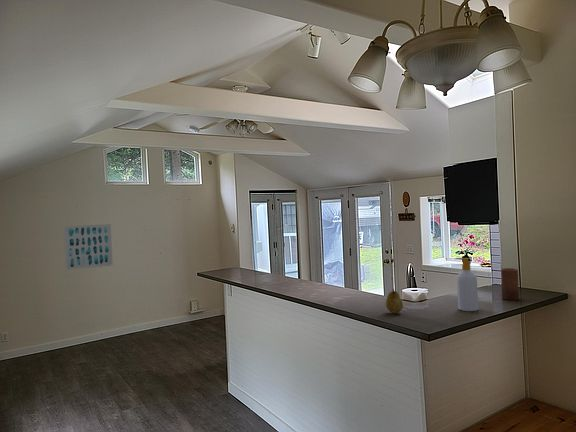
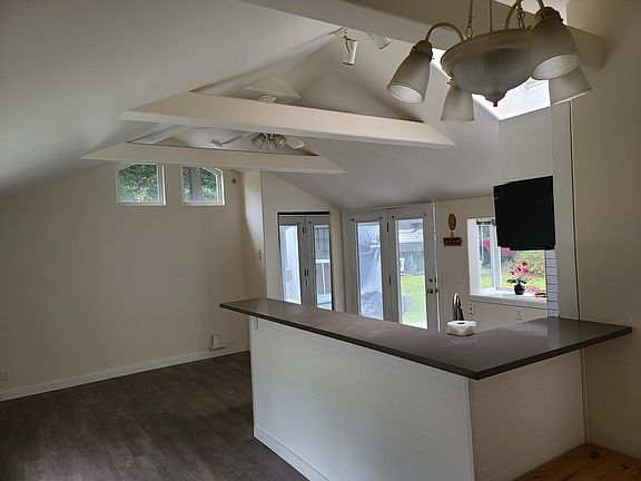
- soap bottle (466, 283)
- candle (509, 283)
- fruit (393, 300)
- wall art (88, 246)
